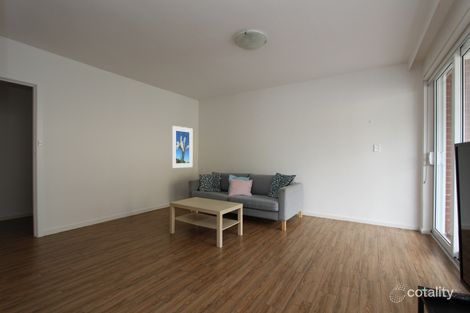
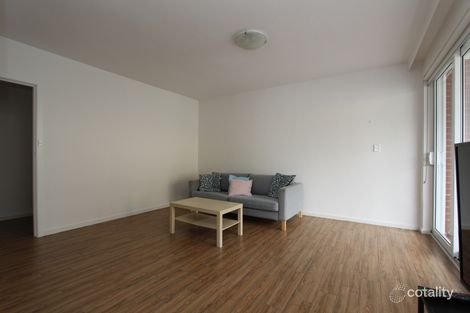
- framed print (182, 147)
